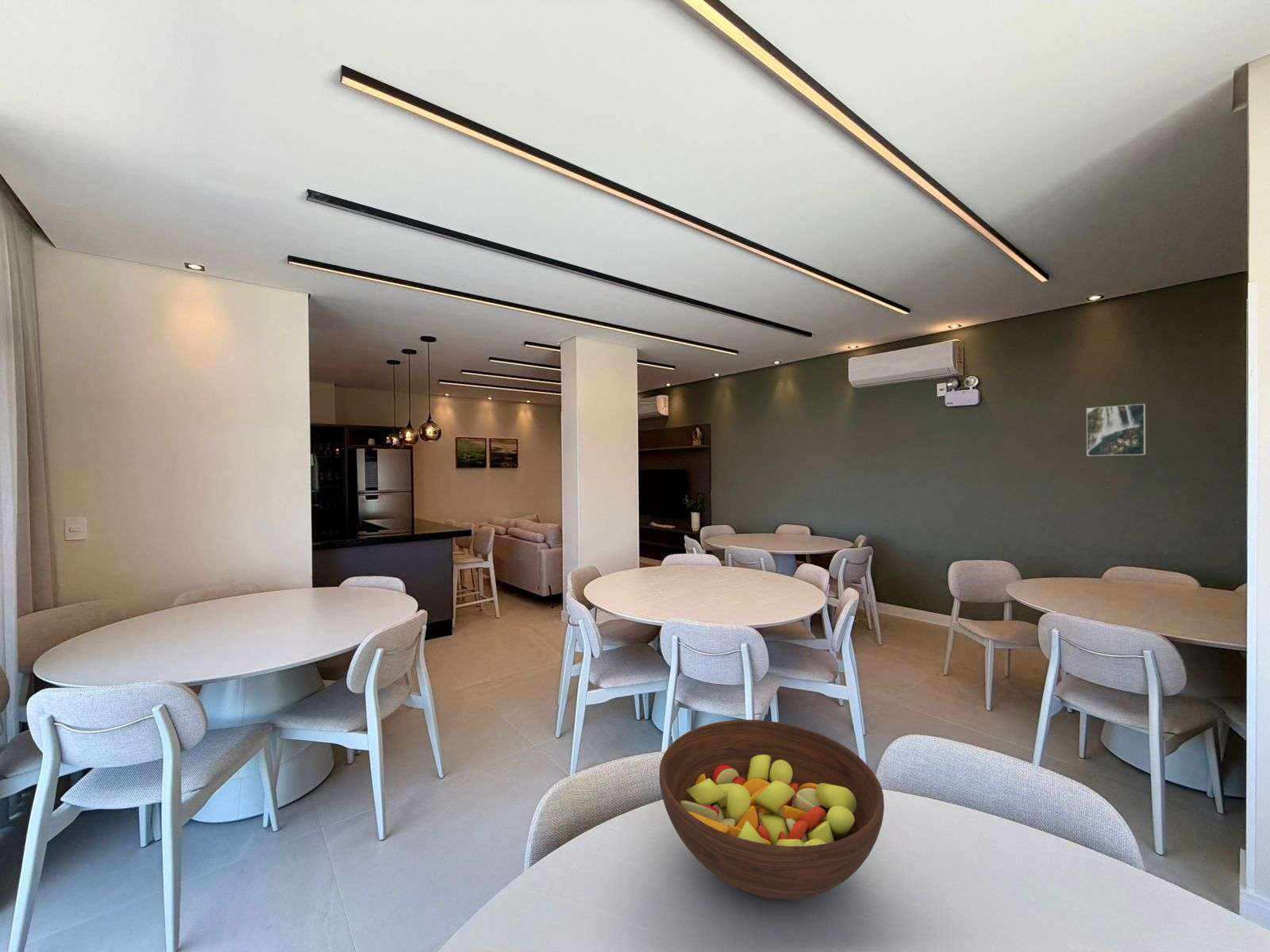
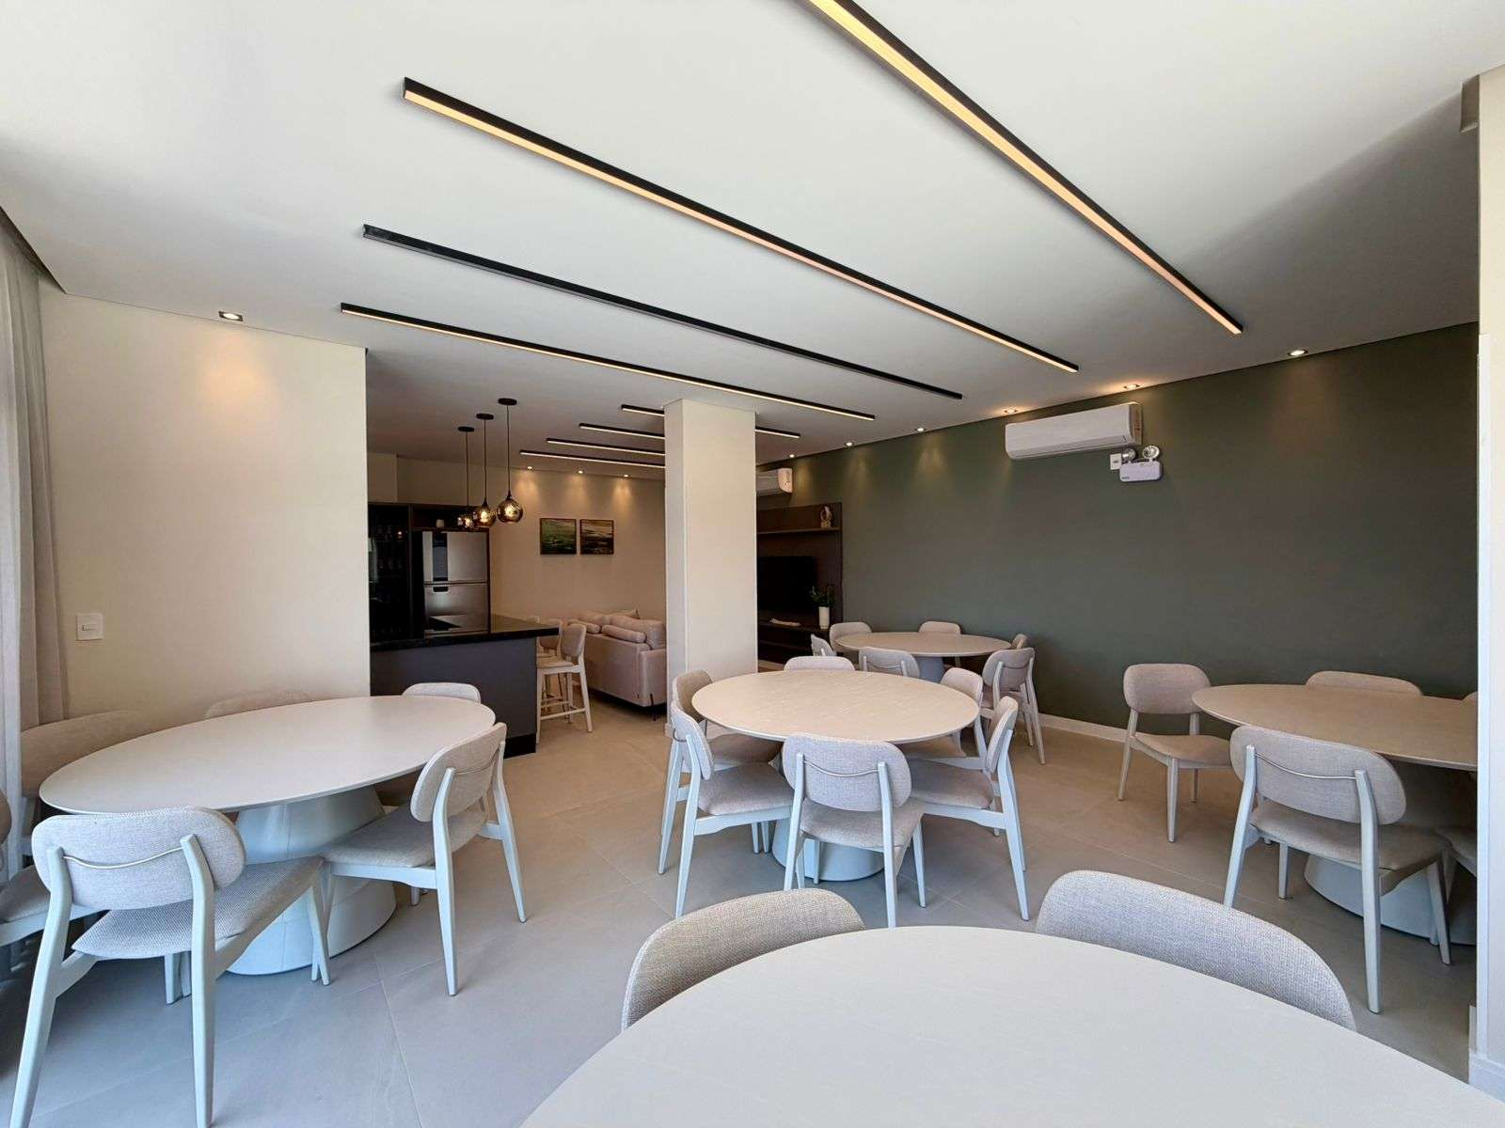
- fruit bowl (766, 819)
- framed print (1114, 431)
